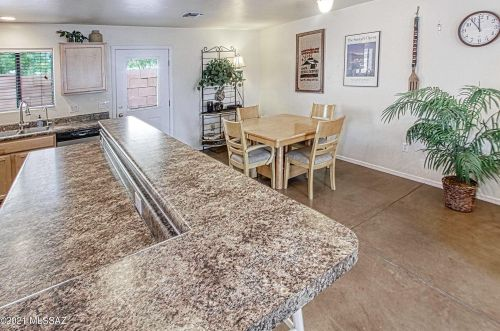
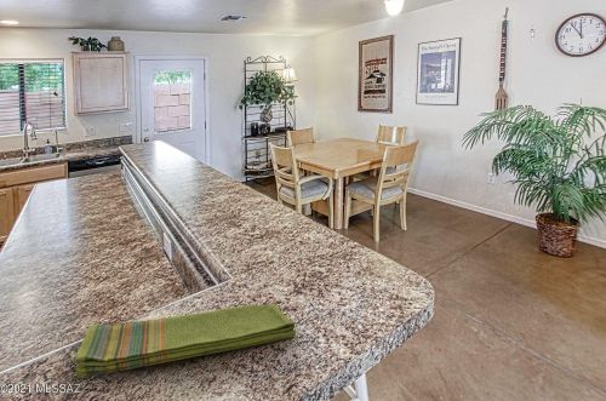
+ dish towel (191, 328)
